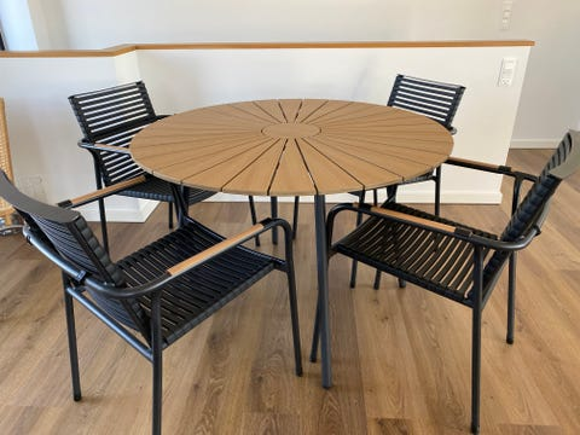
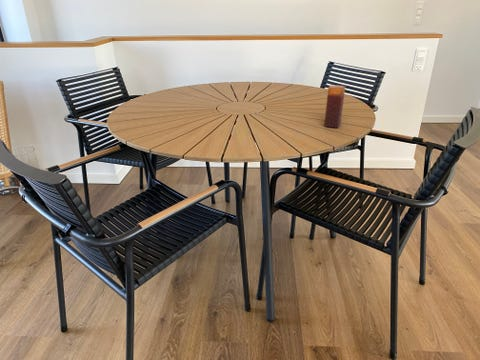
+ candle (334, 106)
